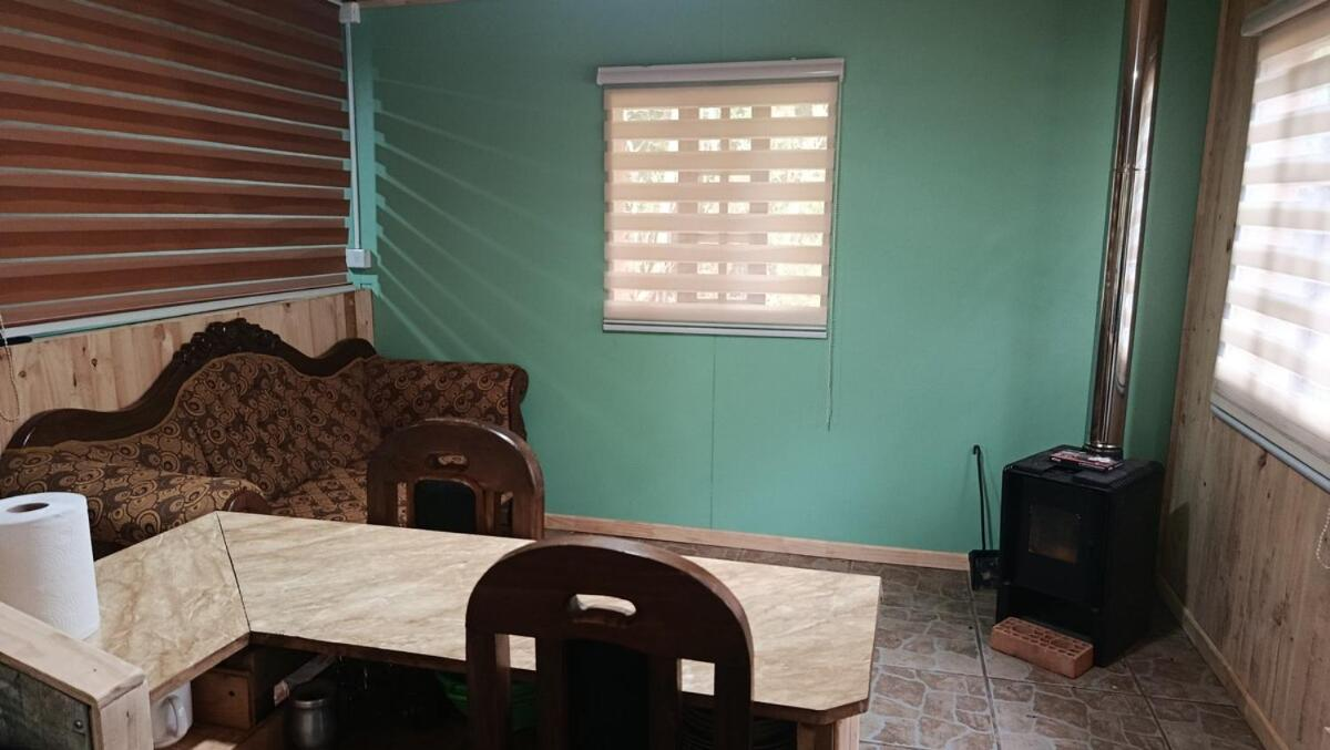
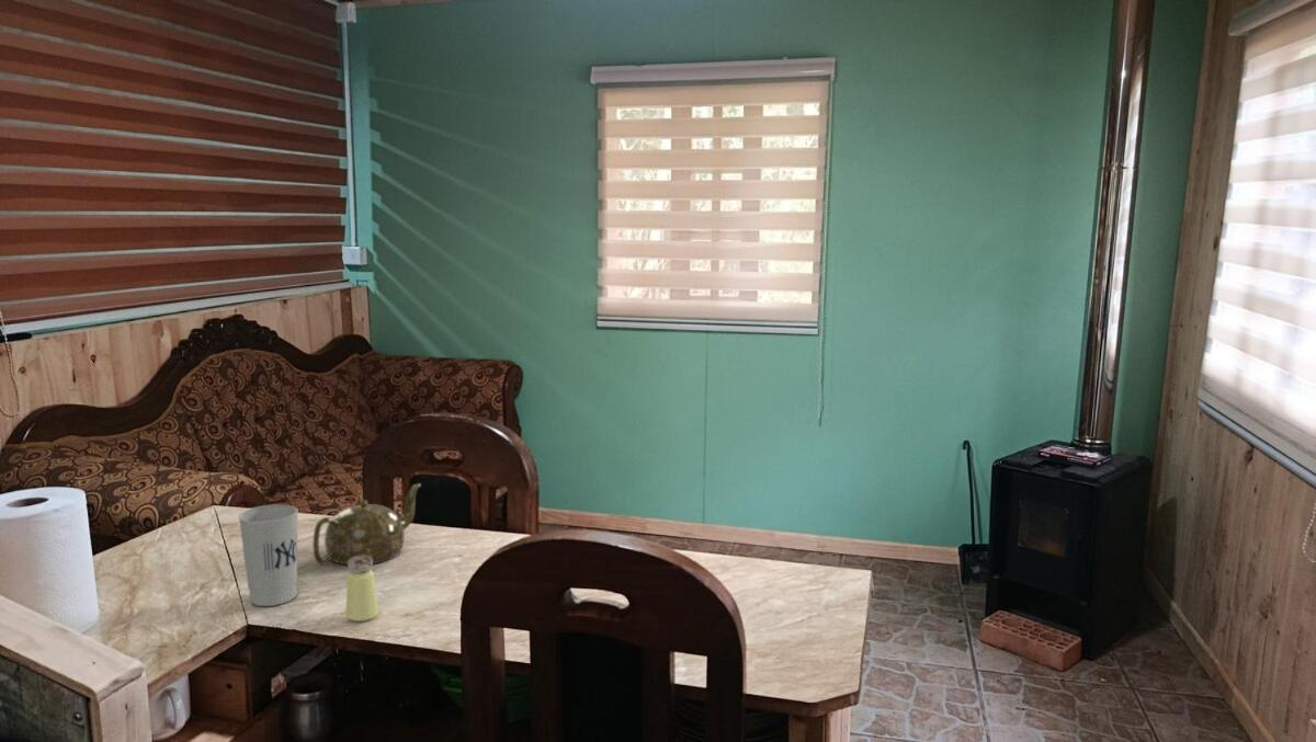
+ cup (271, 555)
+ saltshaker (361, 586)
+ teapot (370, 524)
